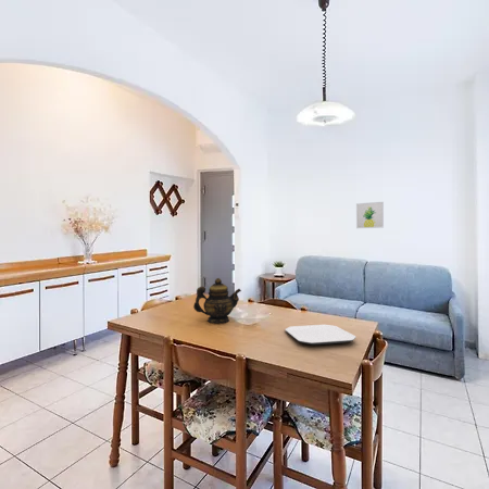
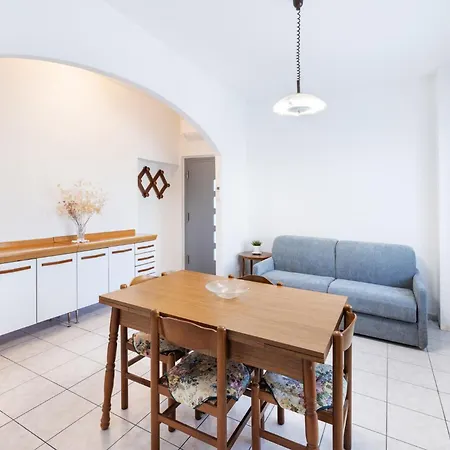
- teapot (217, 299)
- wall art (369, 215)
- plate (318, 334)
